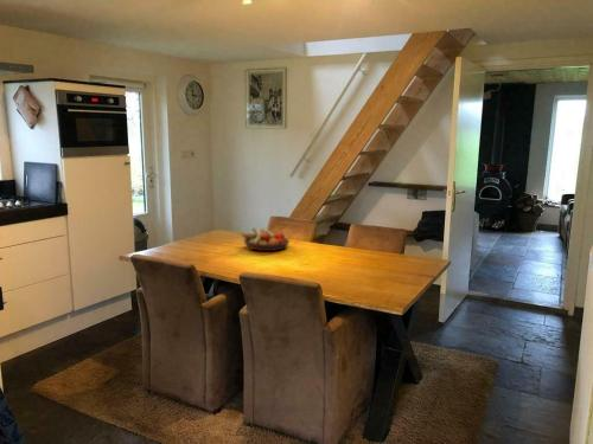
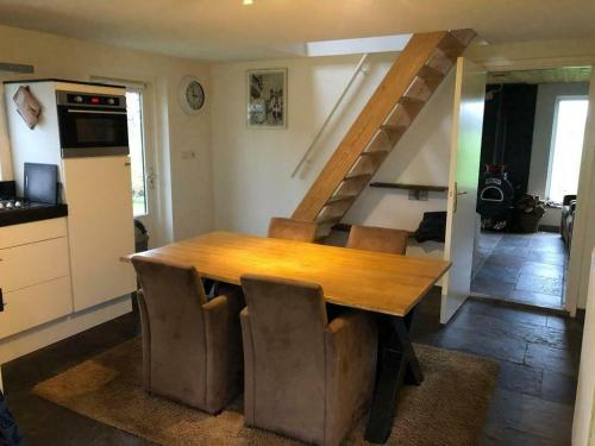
- fruit bowl (266, 238)
